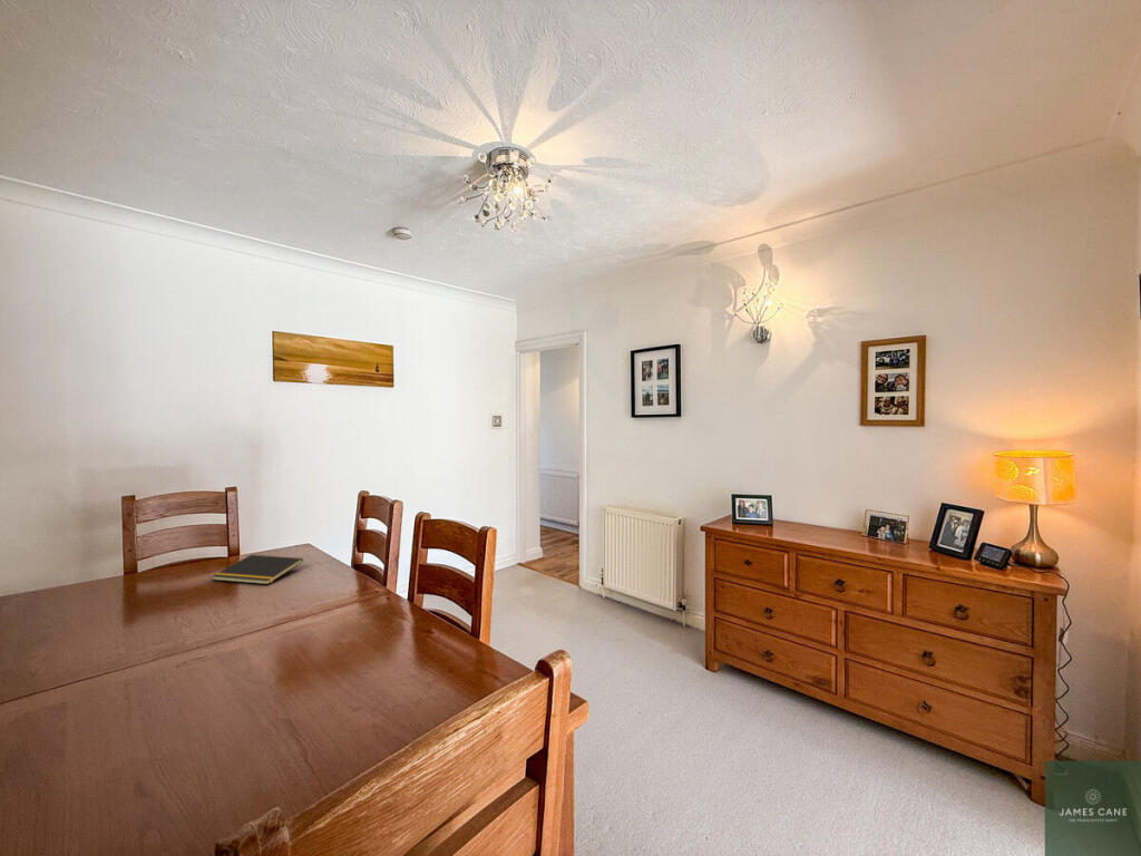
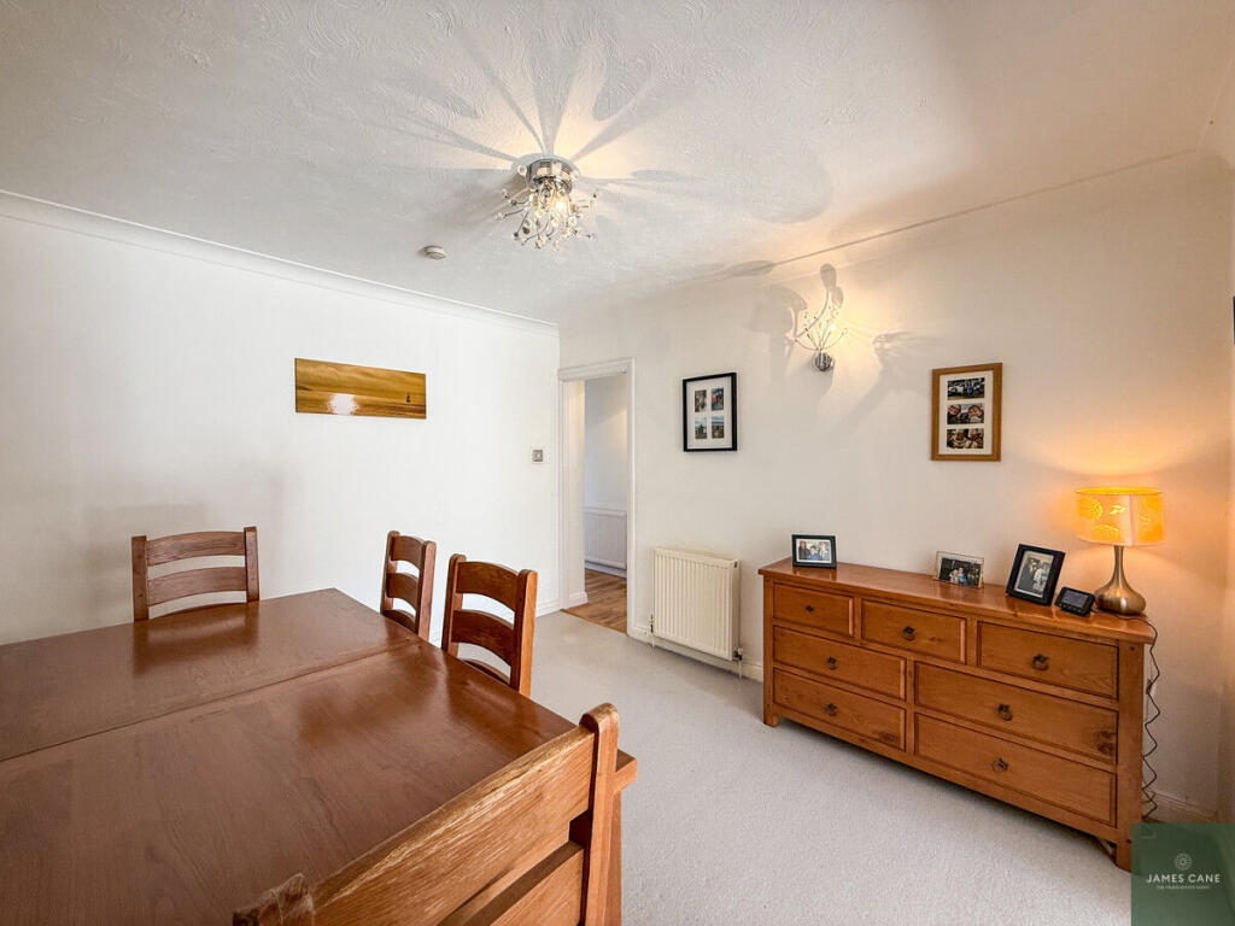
- notepad (259, 568)
